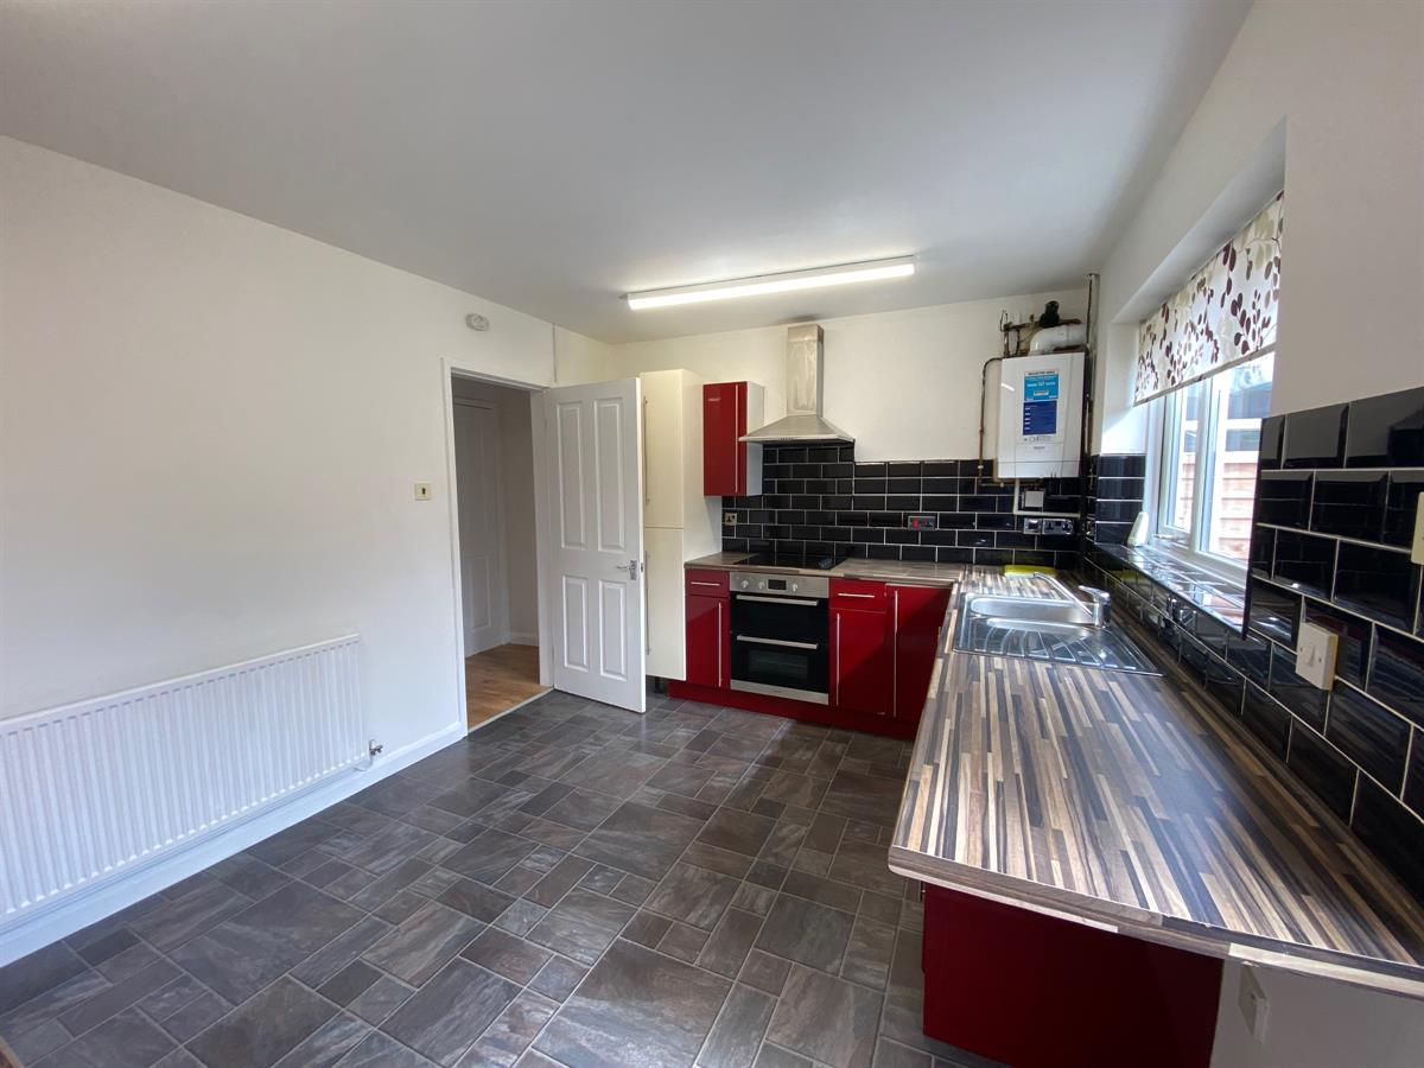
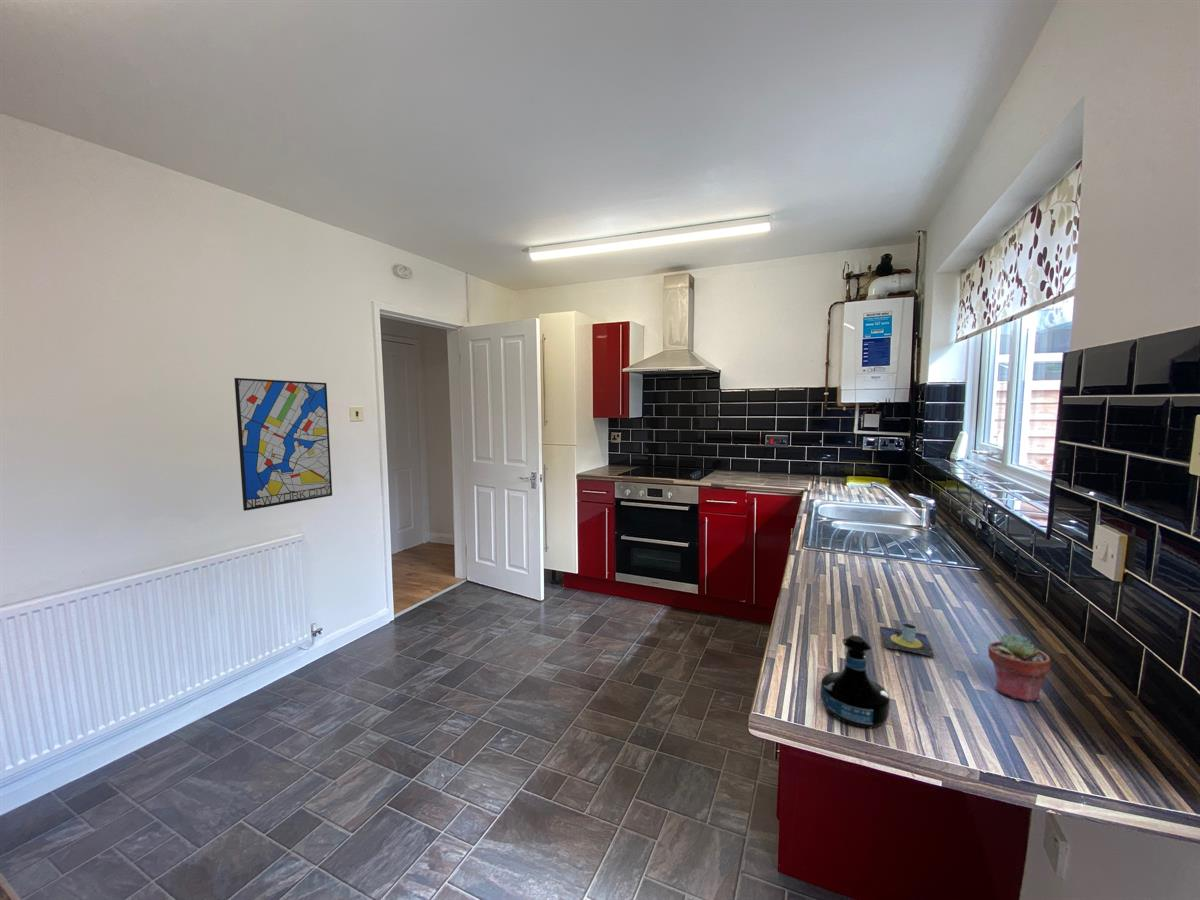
+ potted succulent (1017, 663)
+ mug (905, 633)
+ tequila bottle (855, 674)
+ wall art (287, 442)
